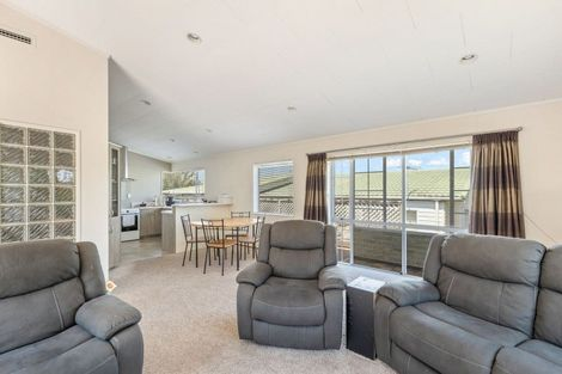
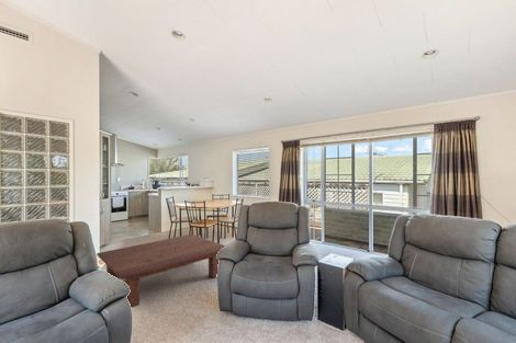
+ coffee table (165, 264)
